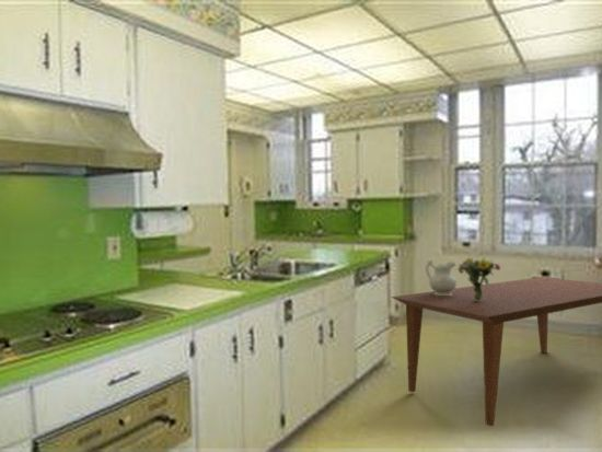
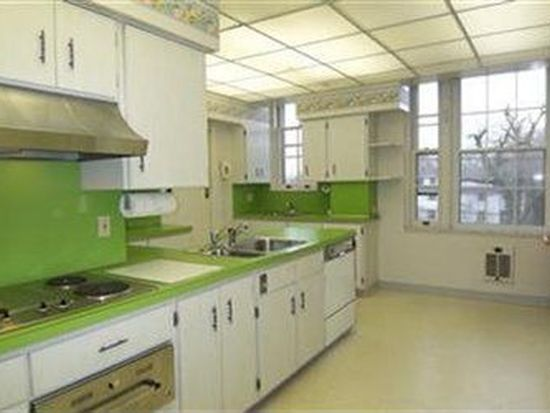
- ceramic pitcher (440, 277)
- bouquet (477, 278)
- dining table (539, 334)
